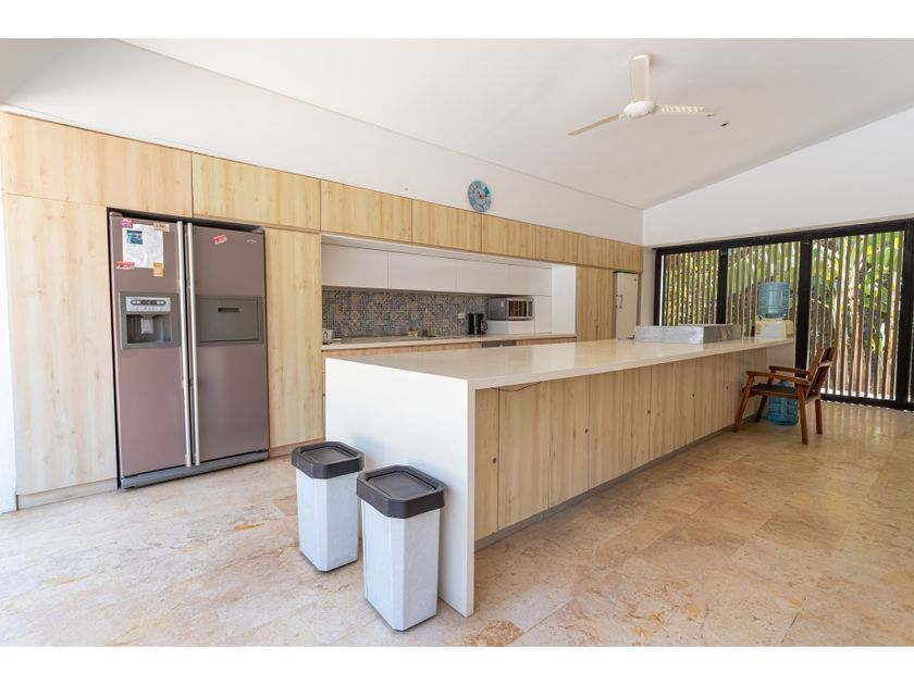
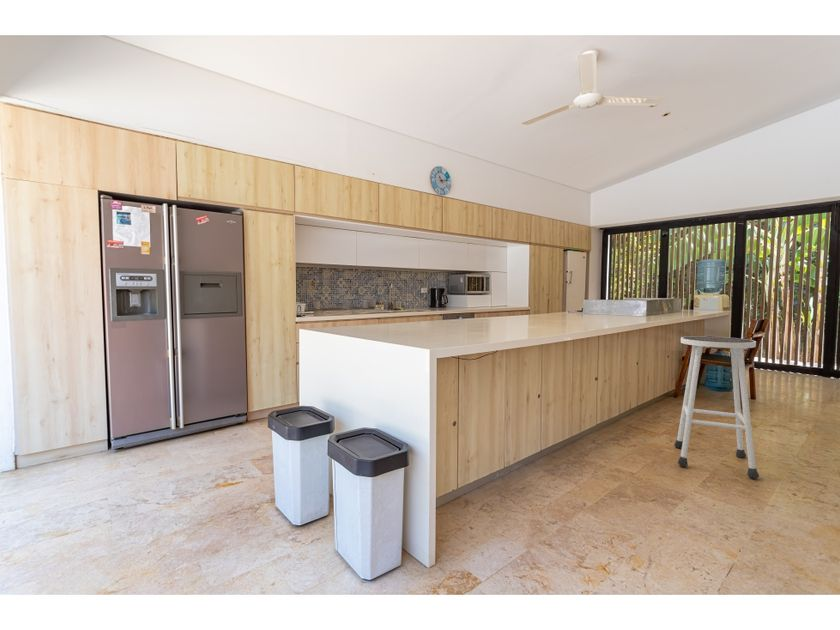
+ stool (714, 411)
